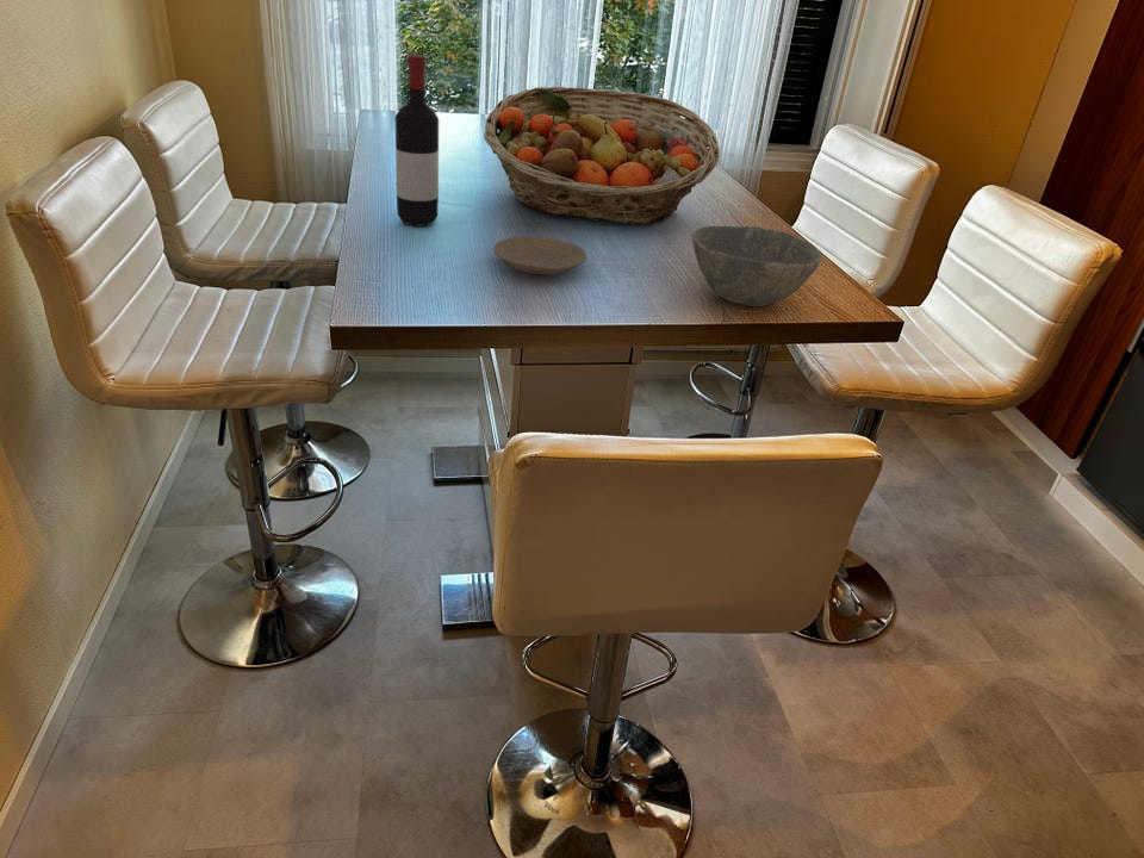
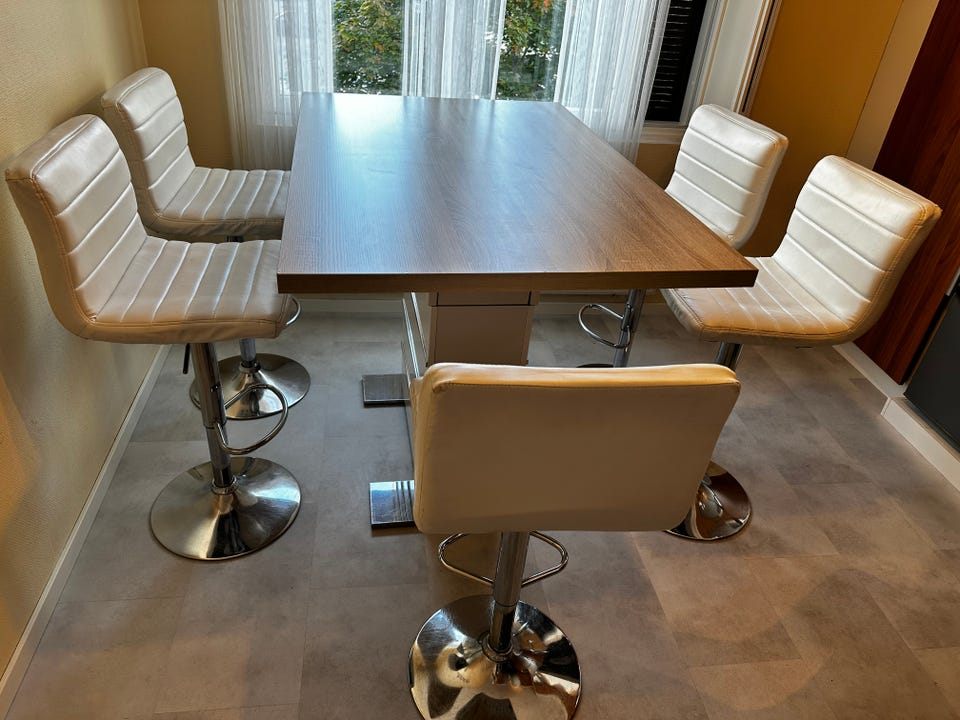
- fruit basket (599, 153)
- bowl (751, 269)
- wine bottle (417, 142)
- plate (539, 257)
